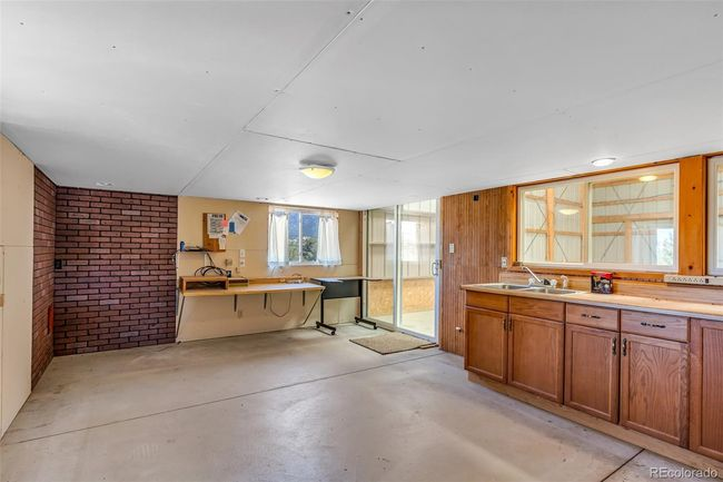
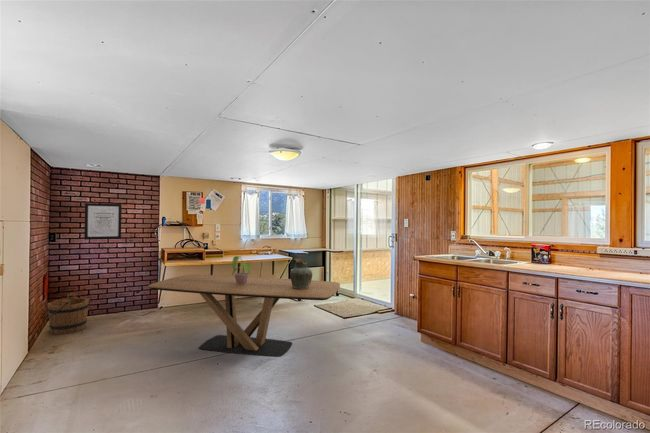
+ potted plant (243, 269)
+ dining table (253, 320)
+ ceramic jug (301, 273)
+ wall art (103, 221)
+ bucket (68, 313)
